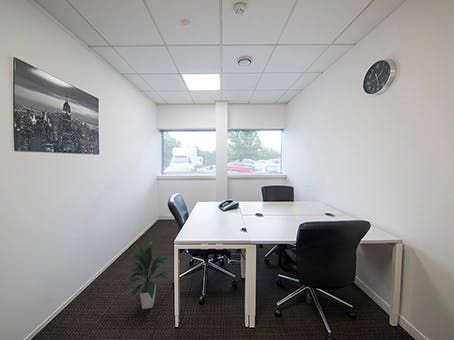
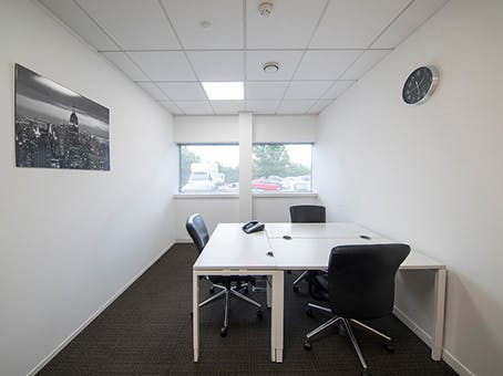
- indoor plant (146, 273)
